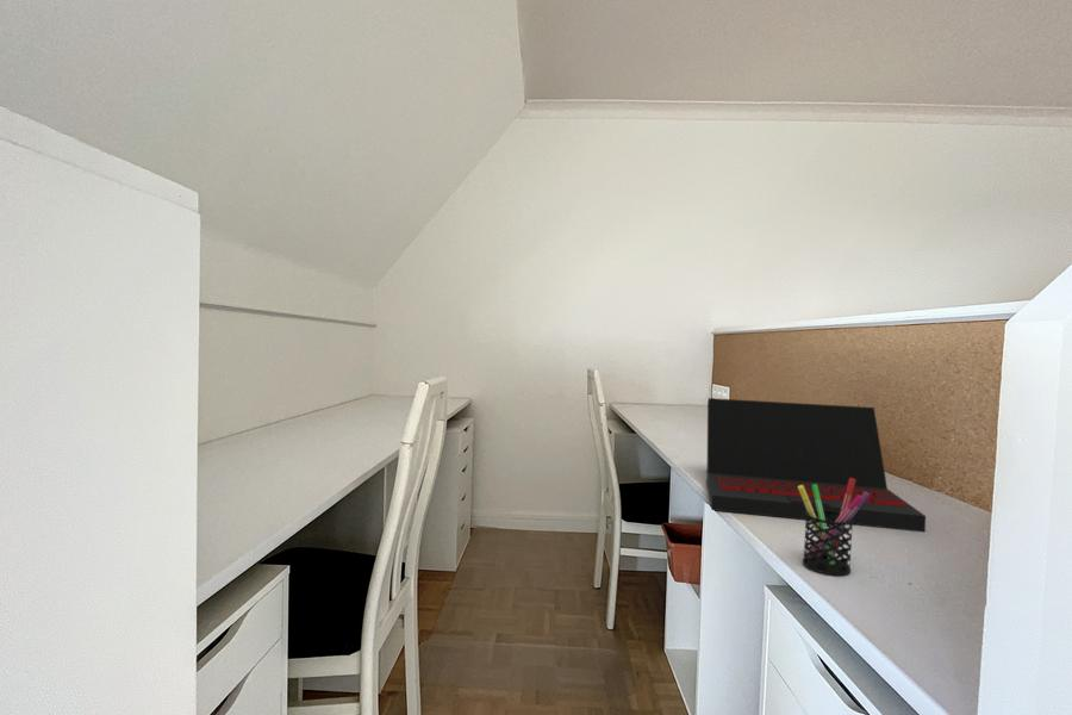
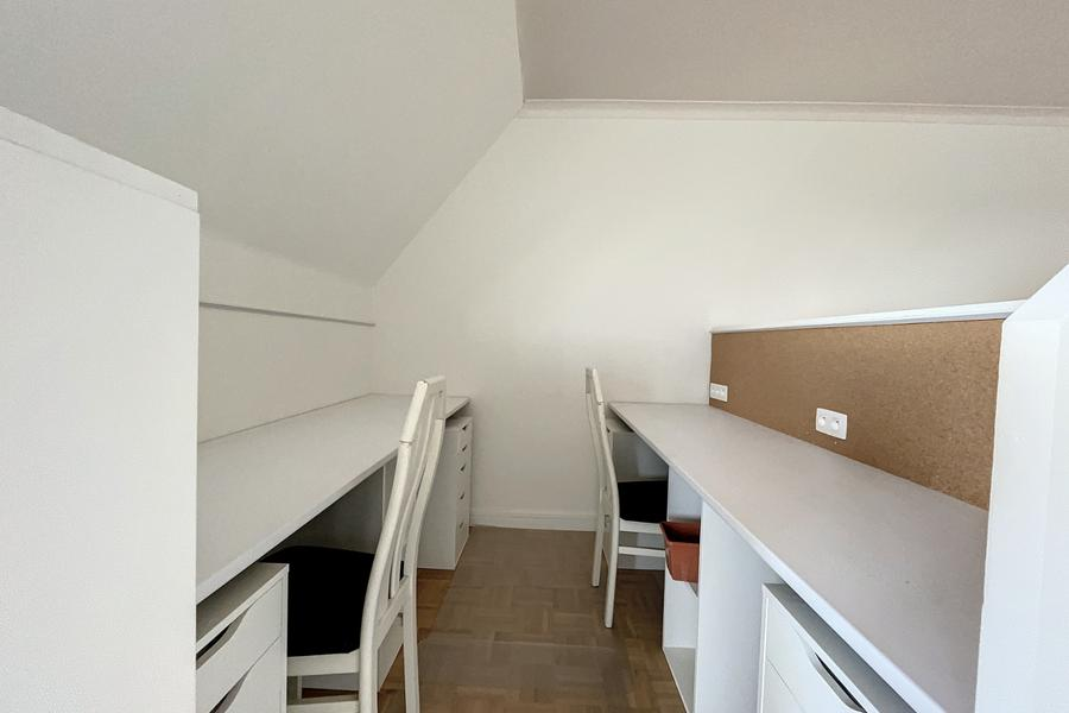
- laptop (798, 453)
- pen holder (828, 521)
